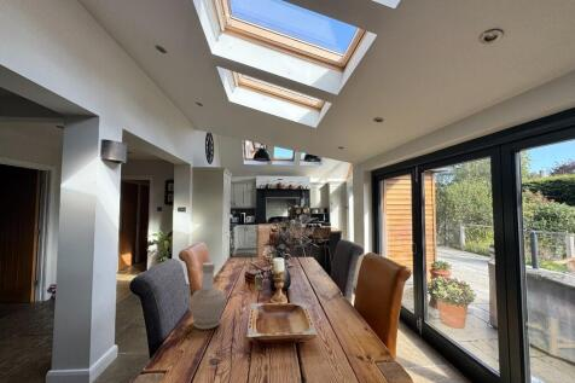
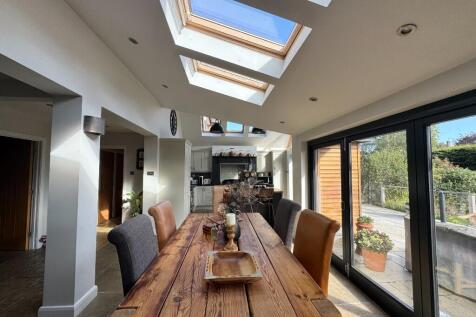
- bottle (208, 294)
